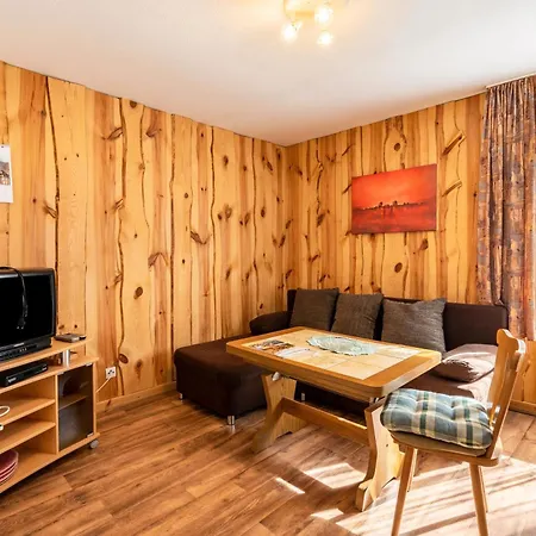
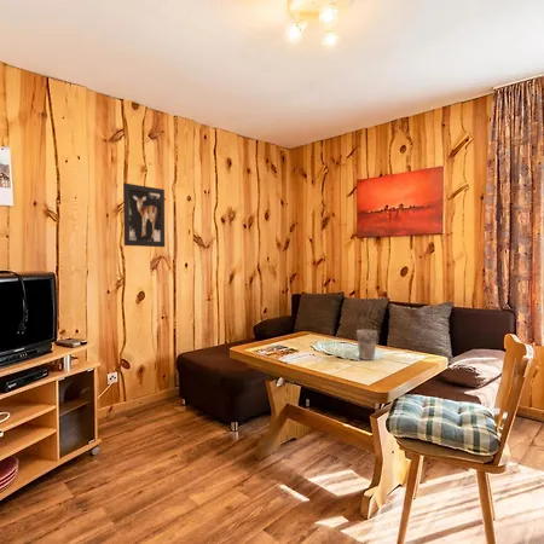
+ wall art (145, 216)
+ cup (366, 345)
